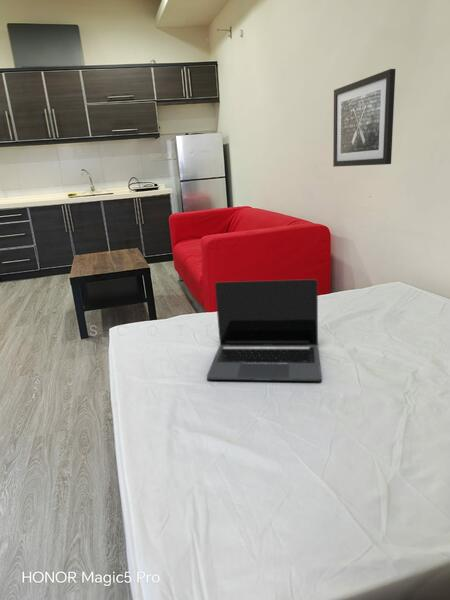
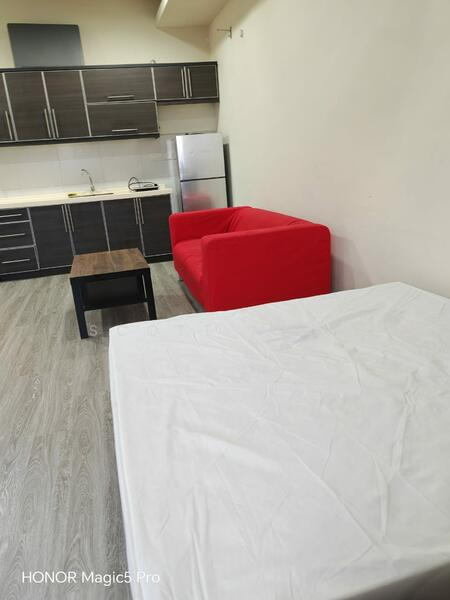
- laptop (263, 328)
- wall art (360, 124)
